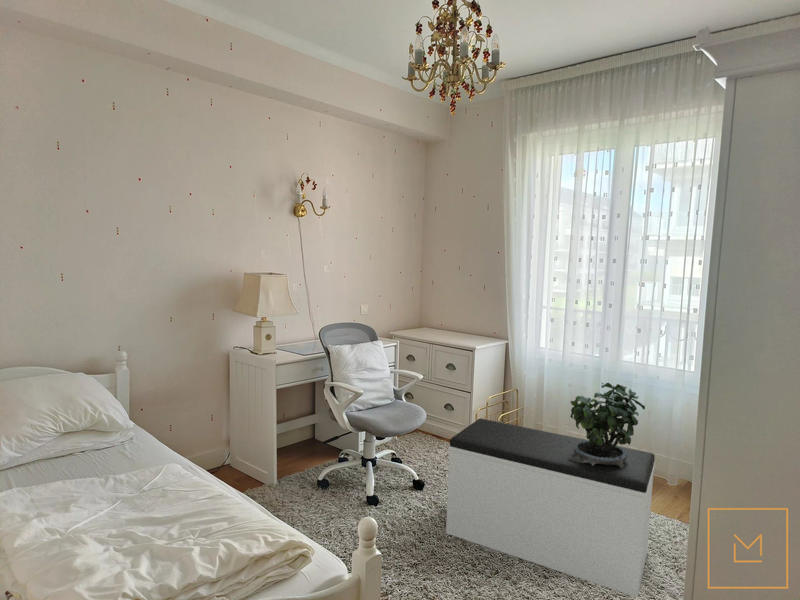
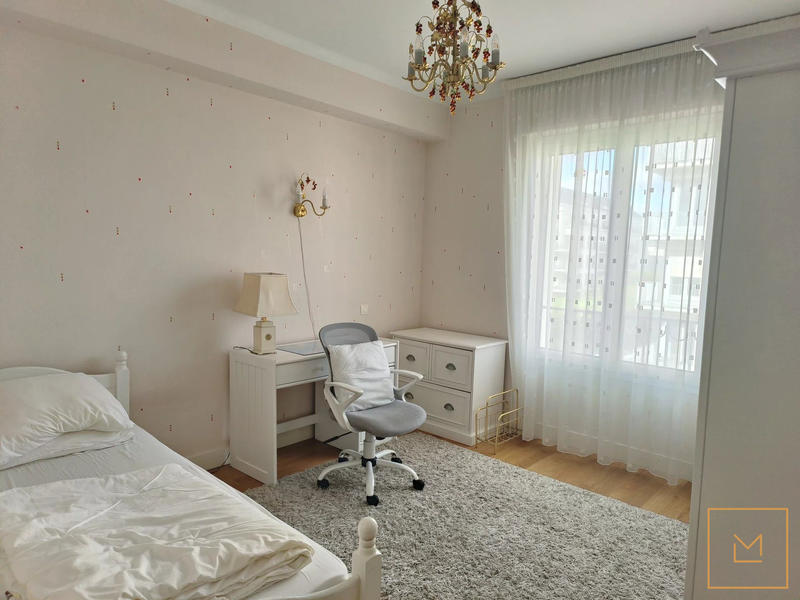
- potted plant (605, 418)
- bench (547, 494)
